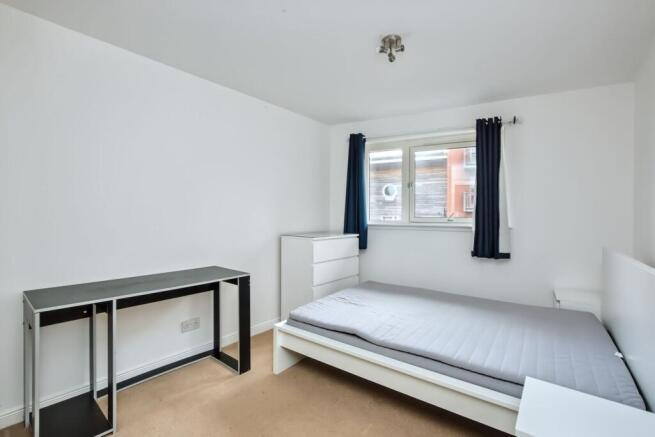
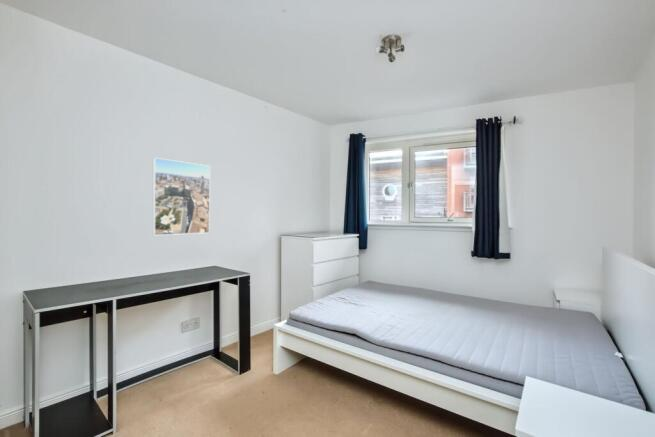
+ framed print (183, 198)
